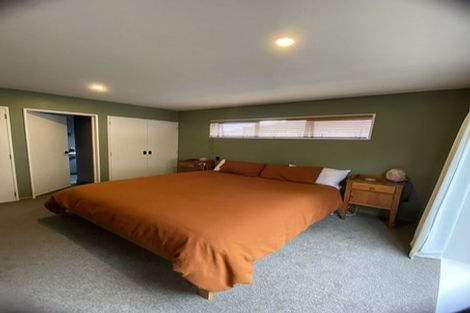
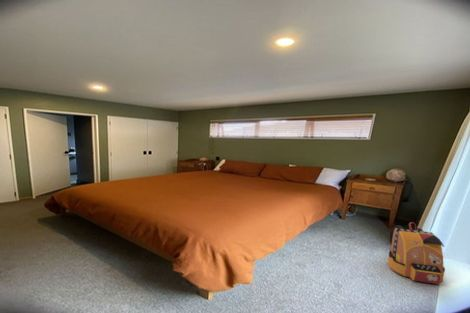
+ backpack (414, 247)
